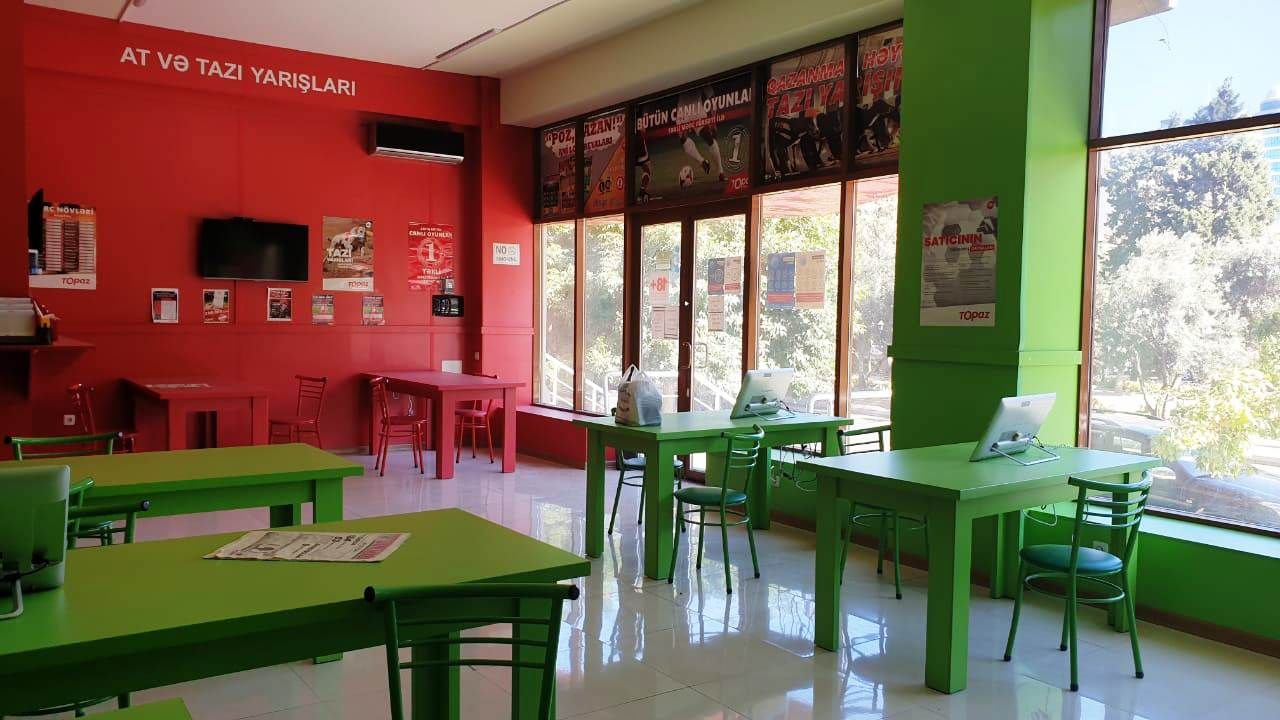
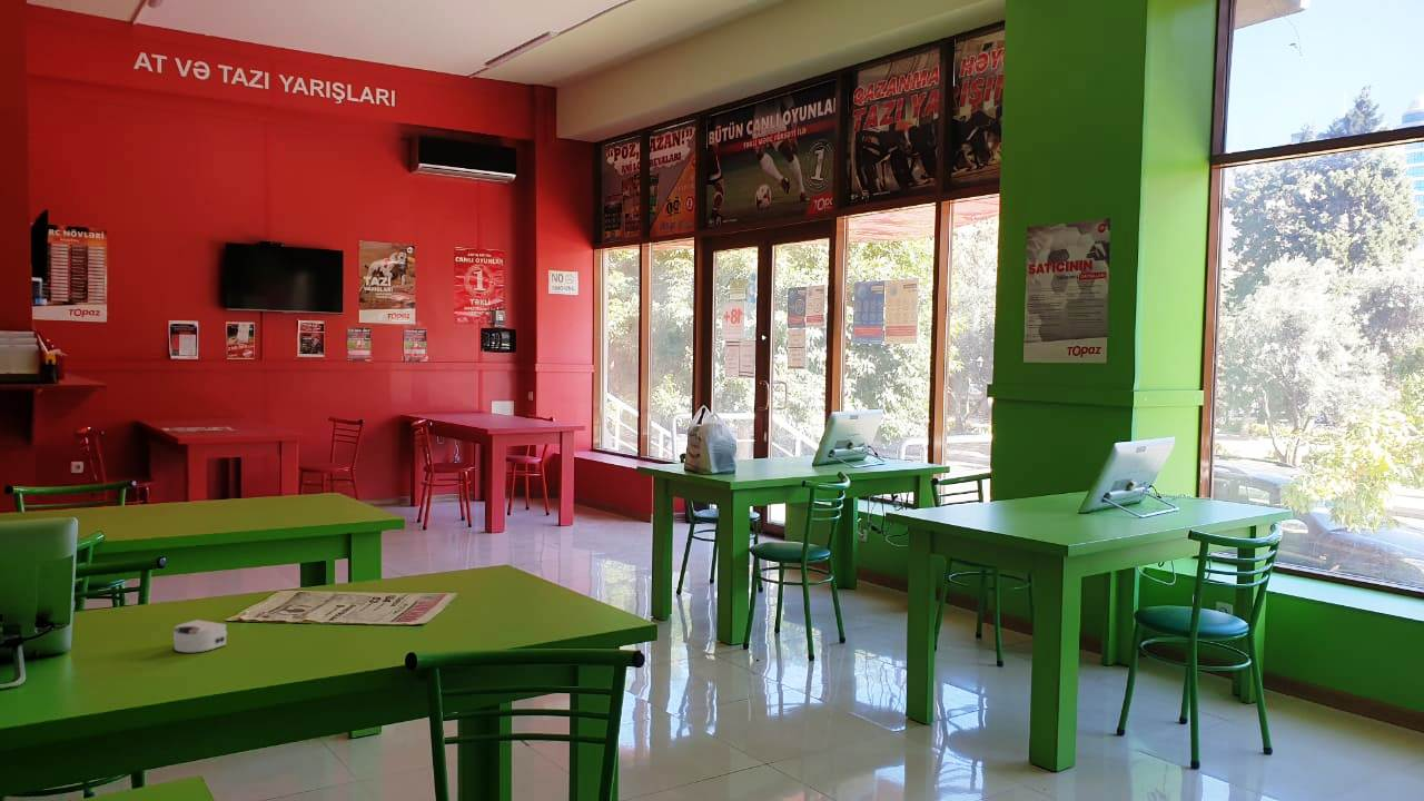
+ computer mouse (196, 636)
